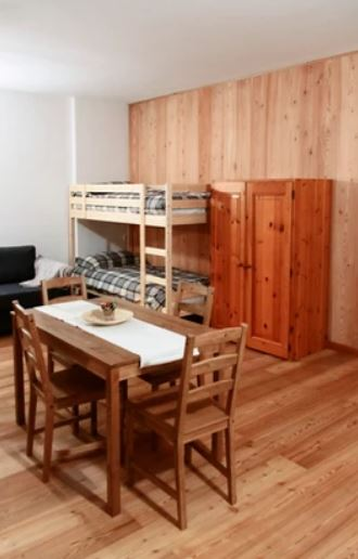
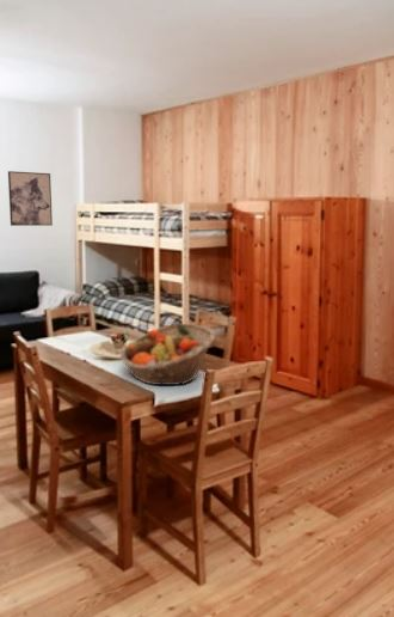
+ fruit basket (167, 352)
+ wall art (30, 198)
